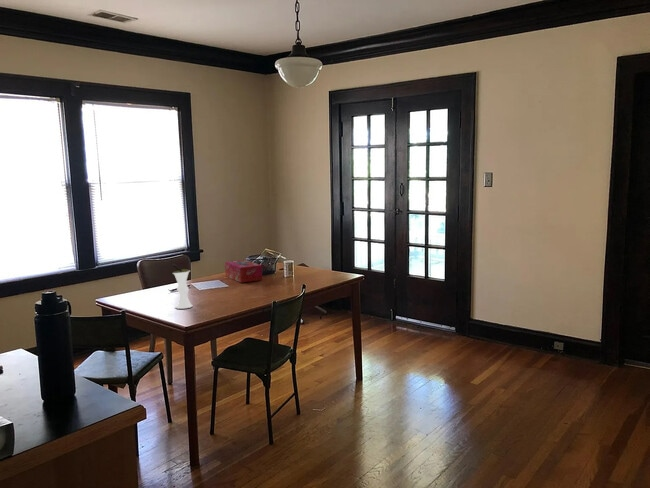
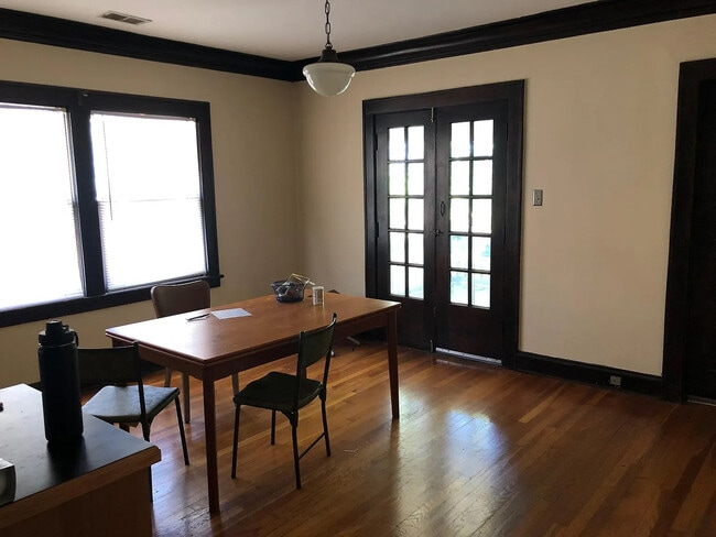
- vase (182, 284)
- tissue box (243, 270)
